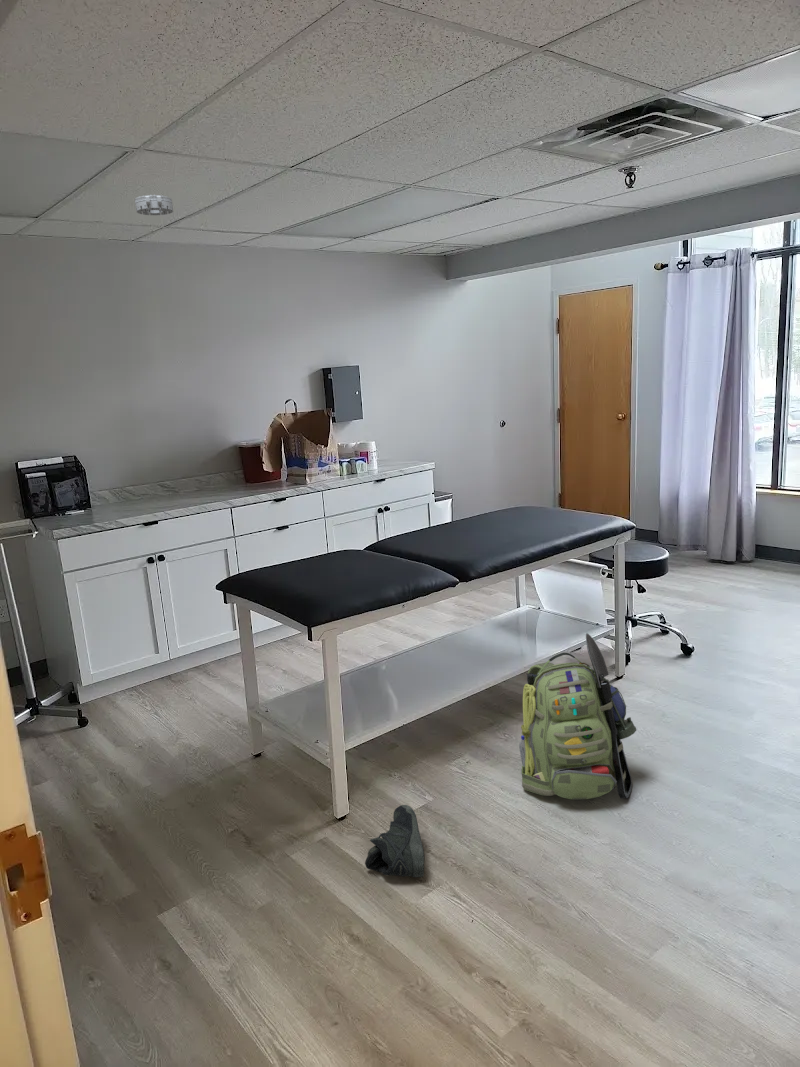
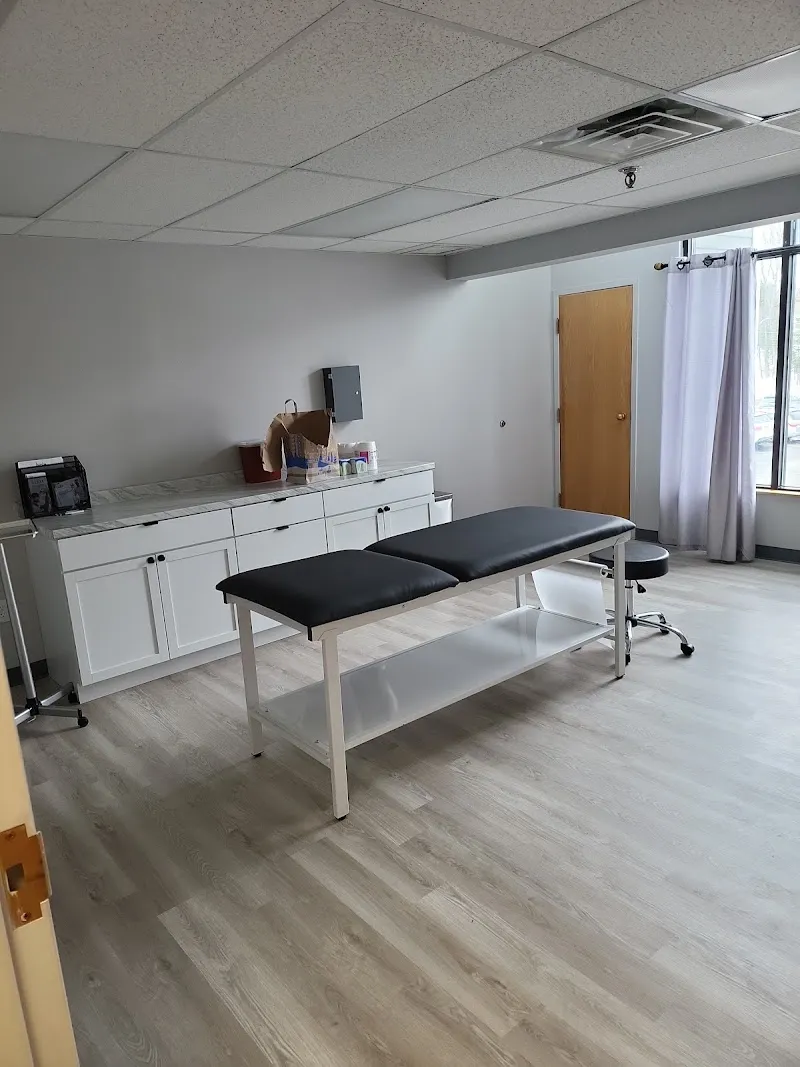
- smoke detector (154, 204)
- sneaker (391, 838)
- backpack (575, 704)
